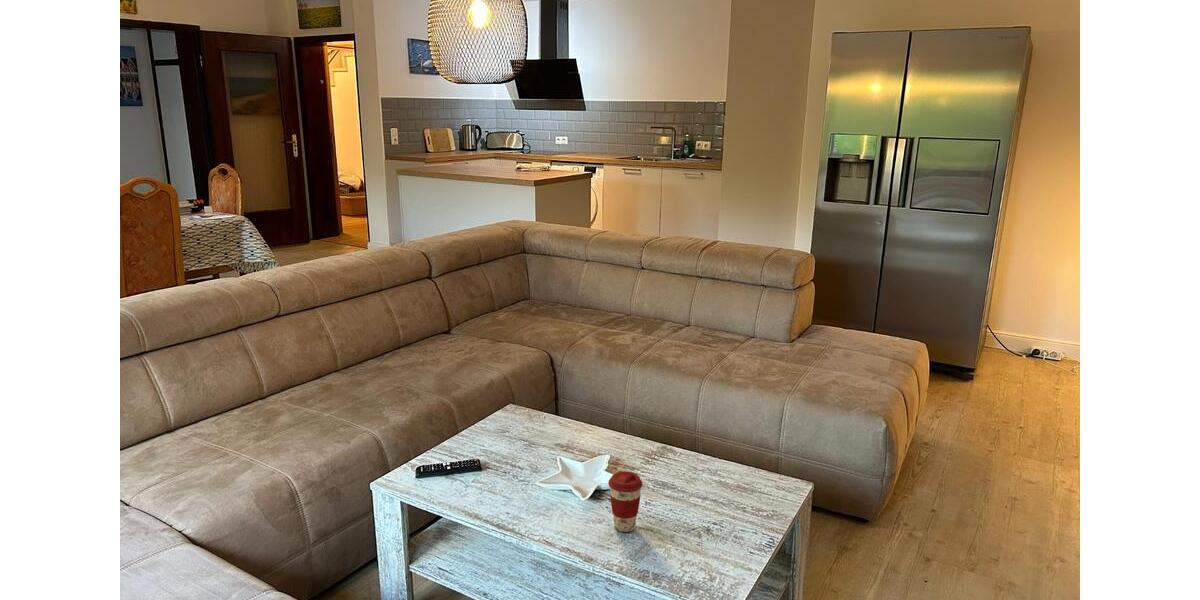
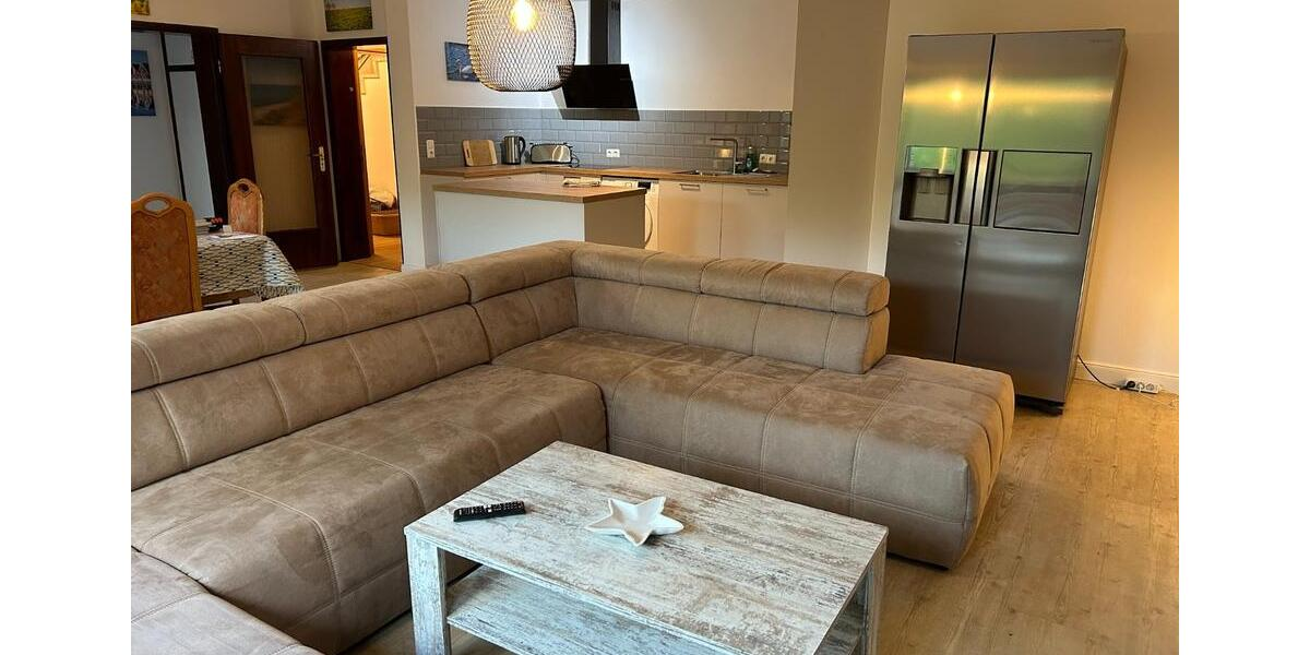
- coffee cup (625, 502)
